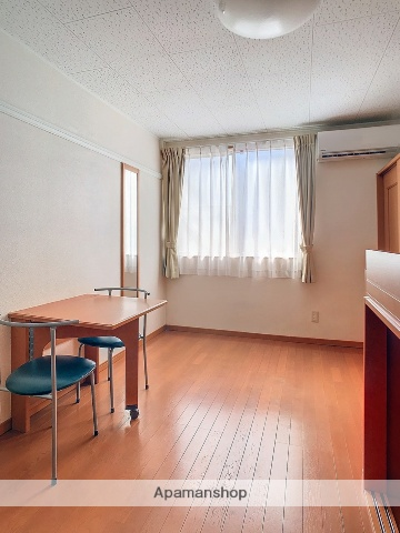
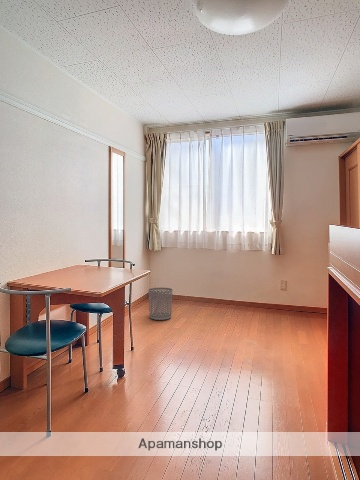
+ waste bin (160, 303)
